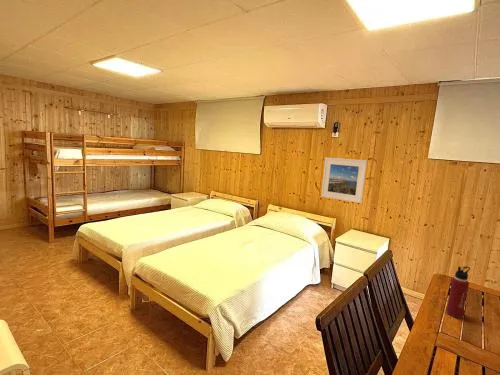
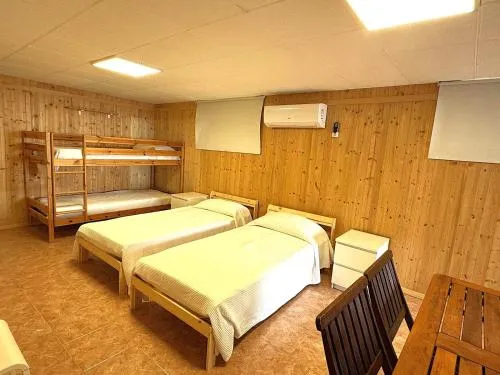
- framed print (342, 179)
- water bottle (458, 290)
